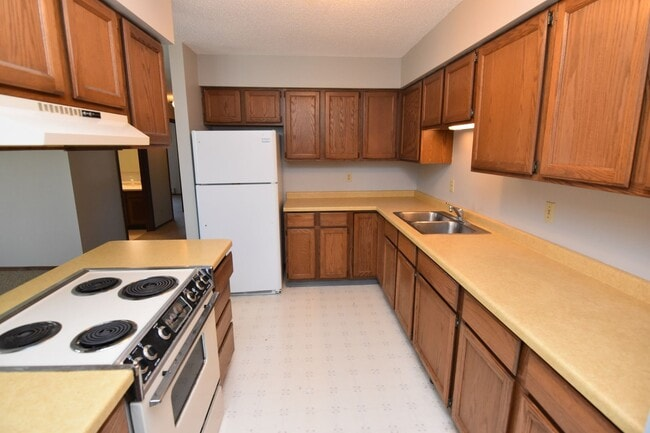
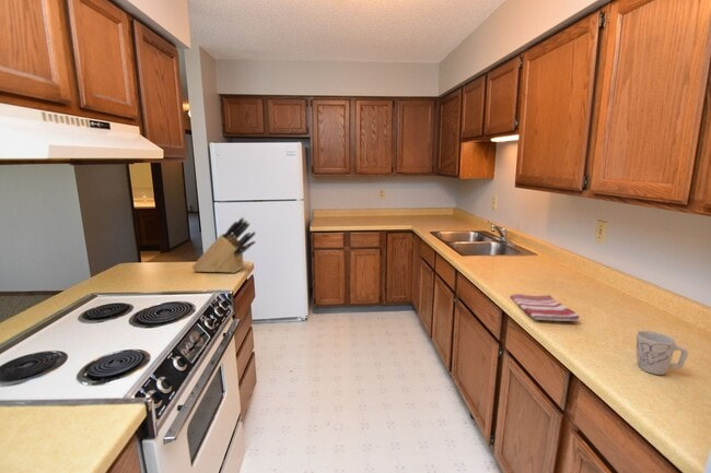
+ mug (660, 354)
+ knife block (223, 244)
+ dish towel (541, 306)
